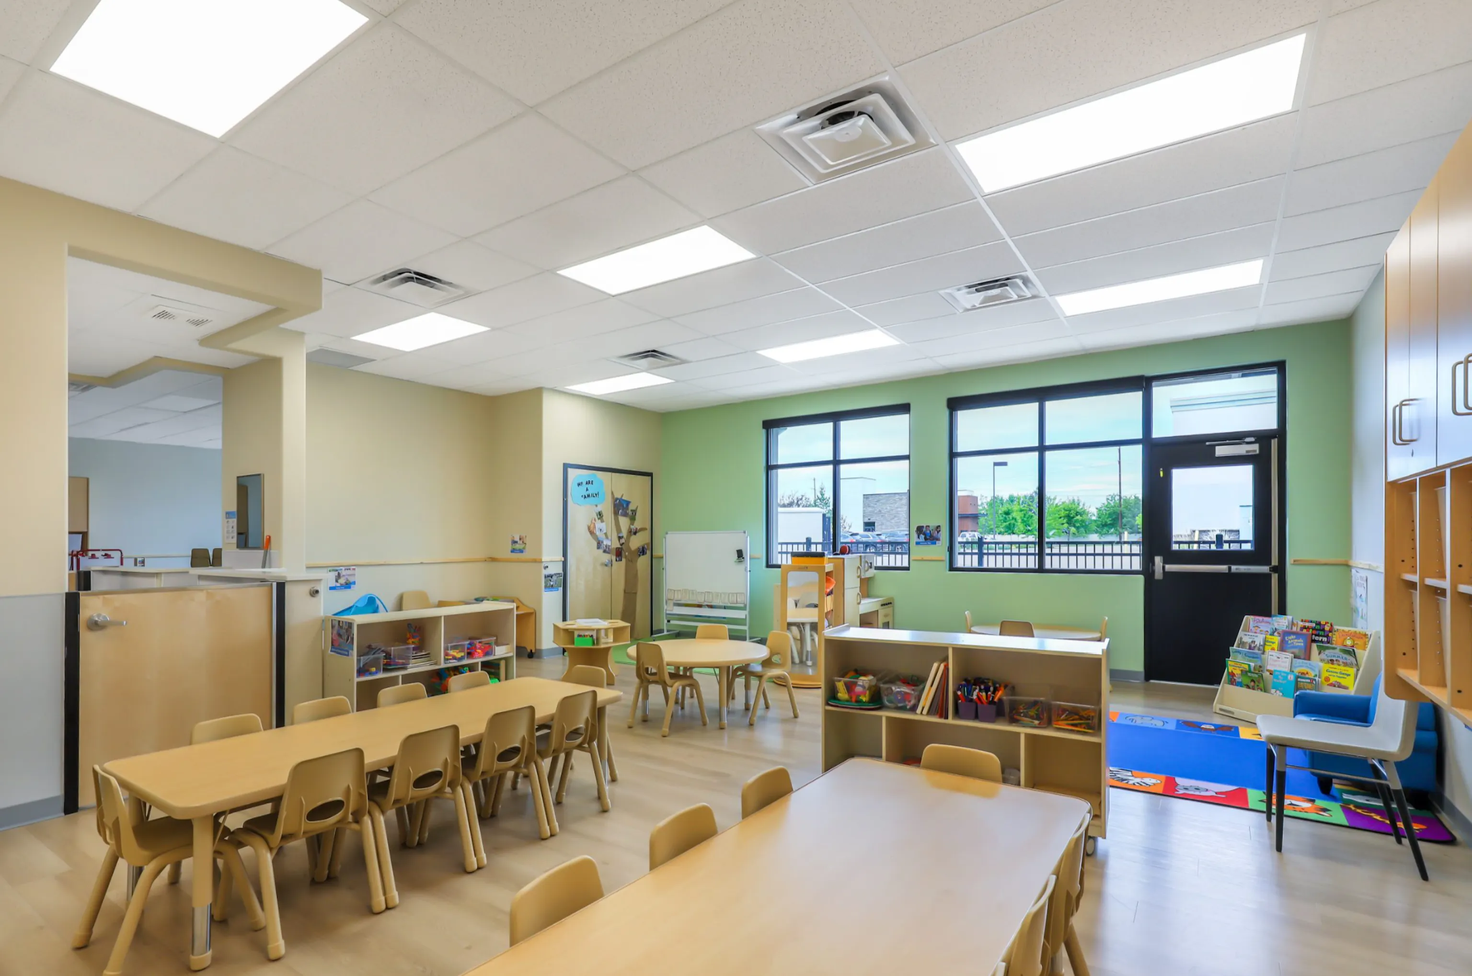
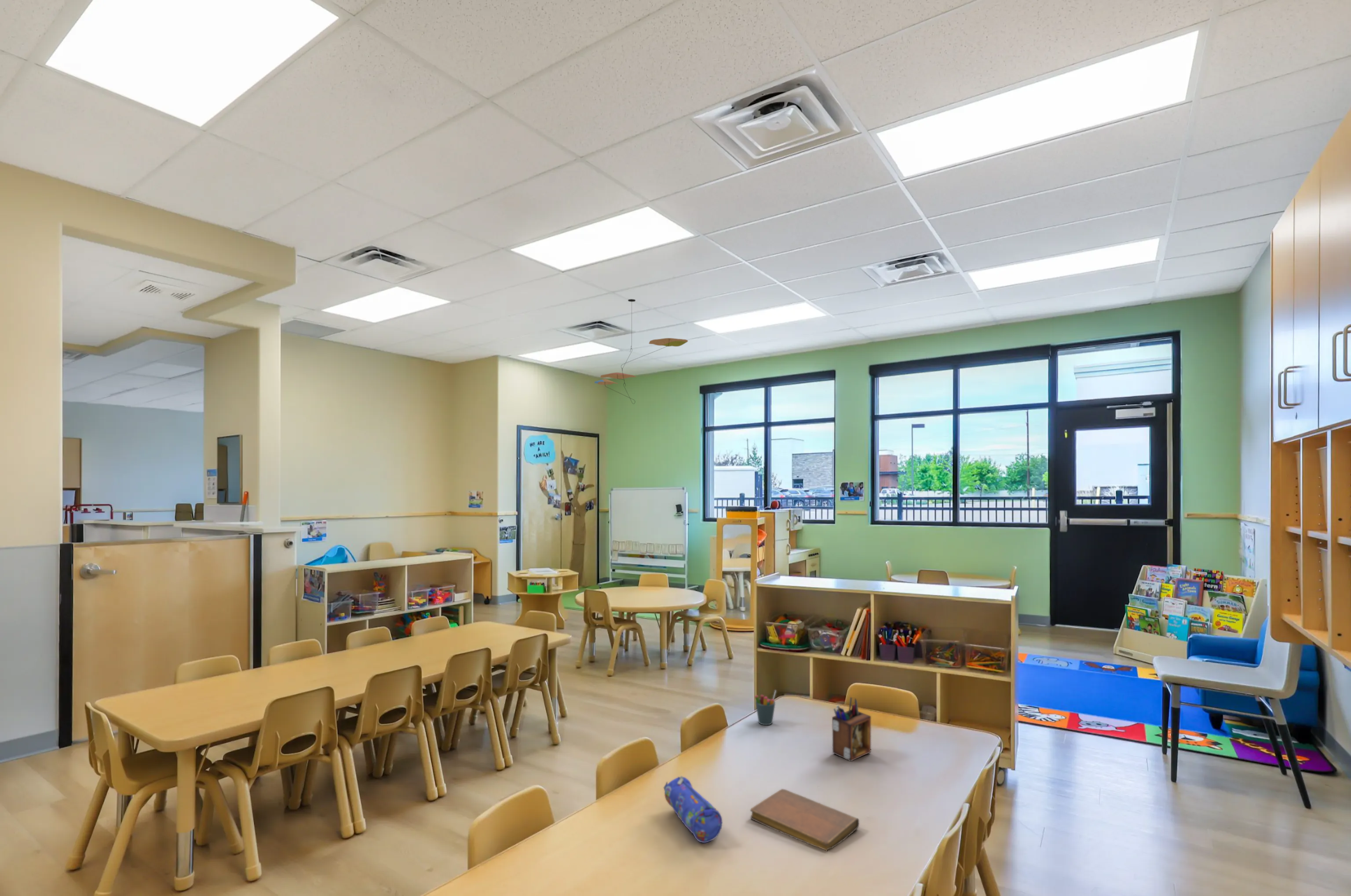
+ notebook (803, 818)
+ pen holder (765, 707)
+ pencil case (692, 806)
+ ceiling mobile (642, 356)
+ desk organizer (851, 728)
